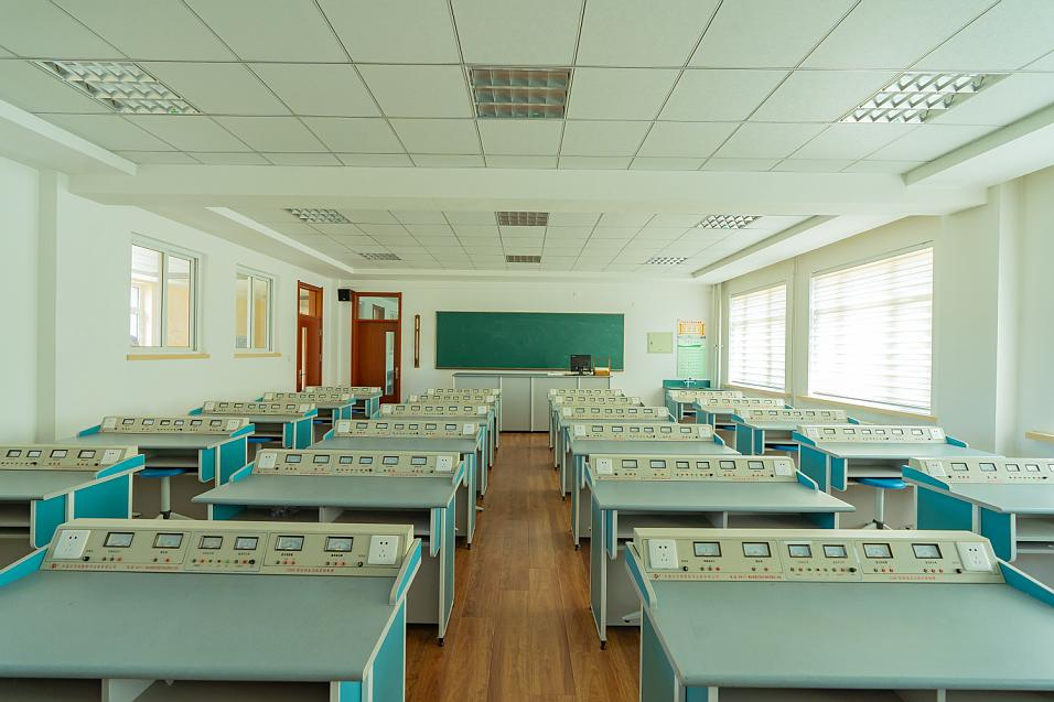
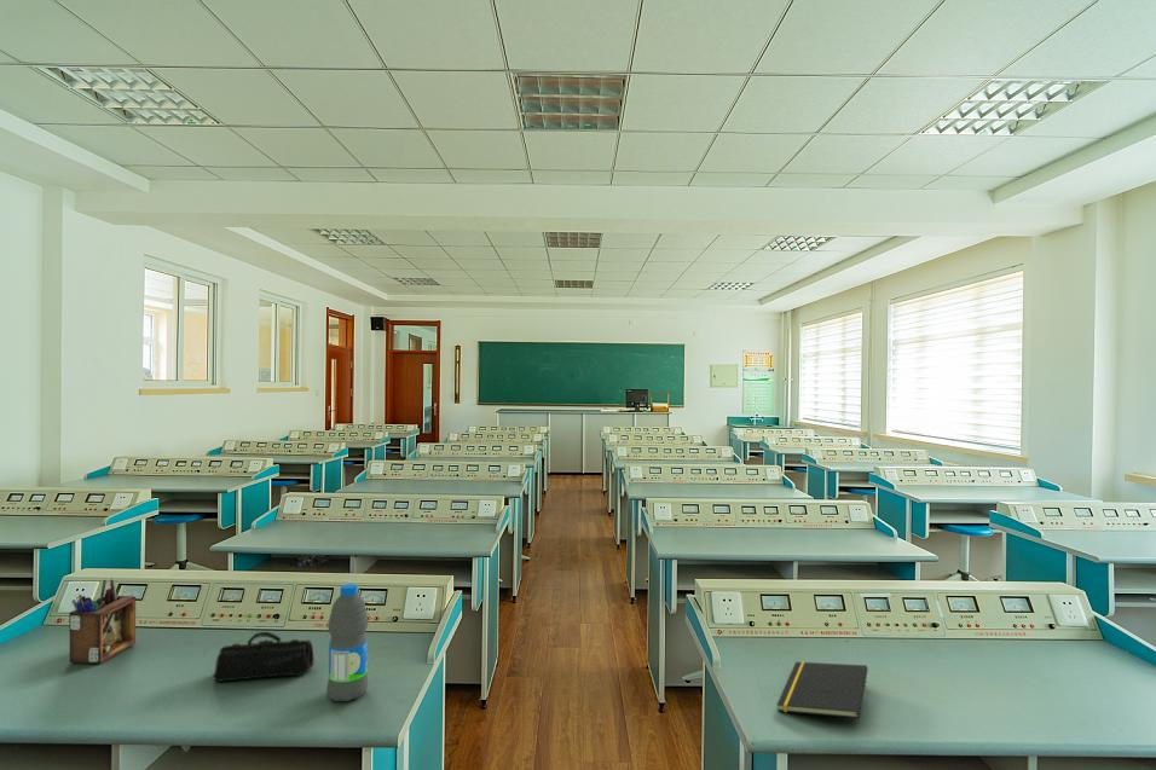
+ pencil case (265, 652)
+ notepad (823, 687)
+ water bottle (348, 639)
+ desk organizer (103, 619)
